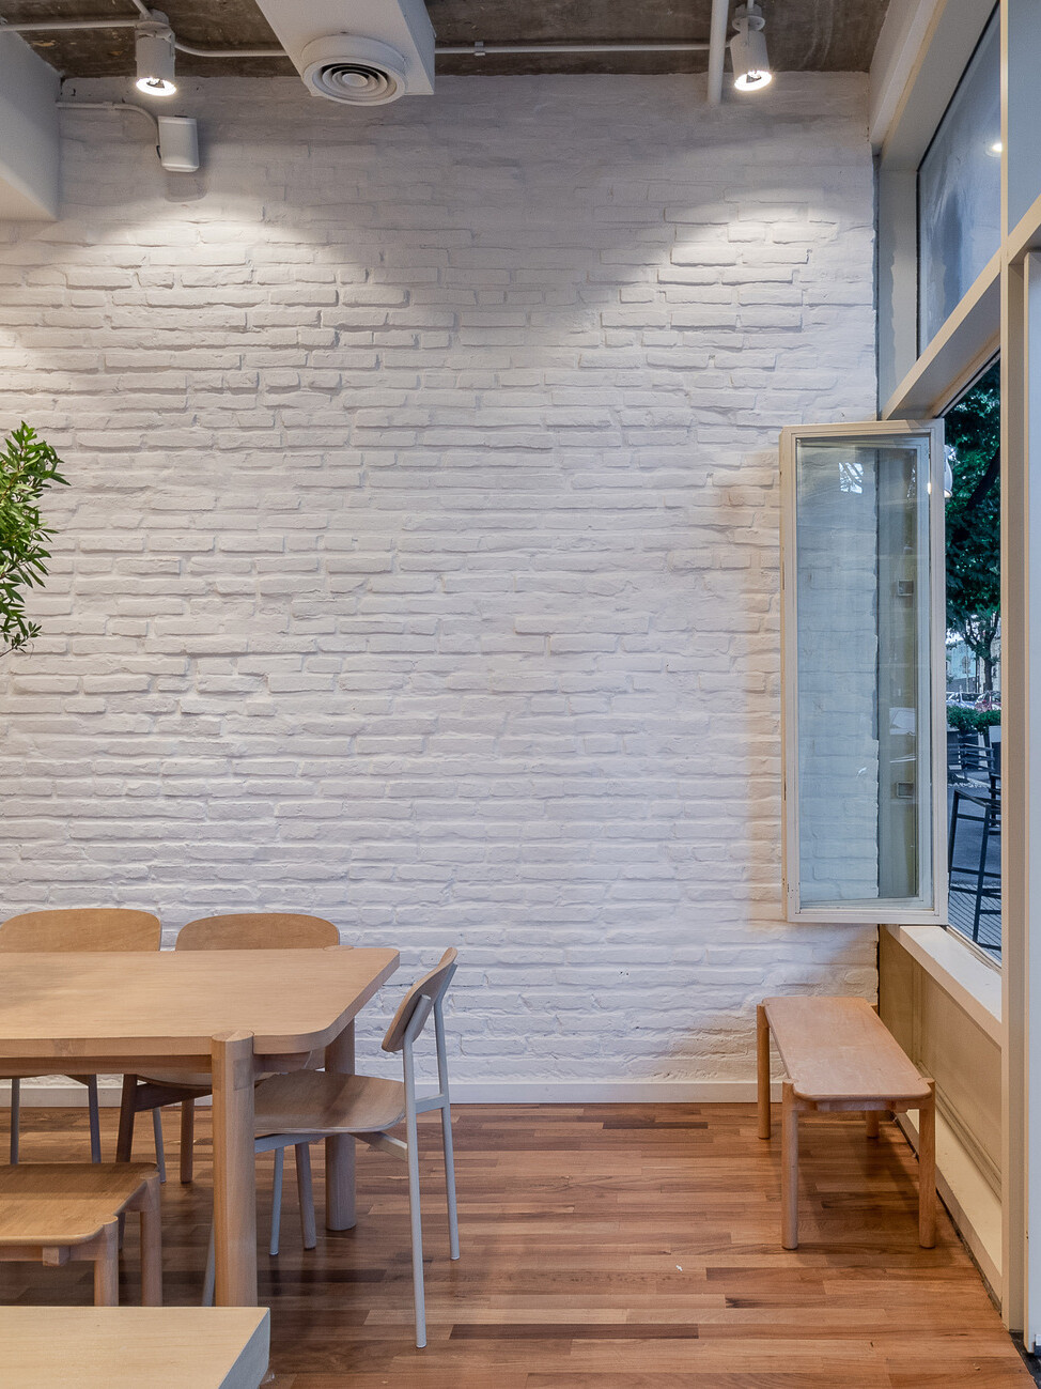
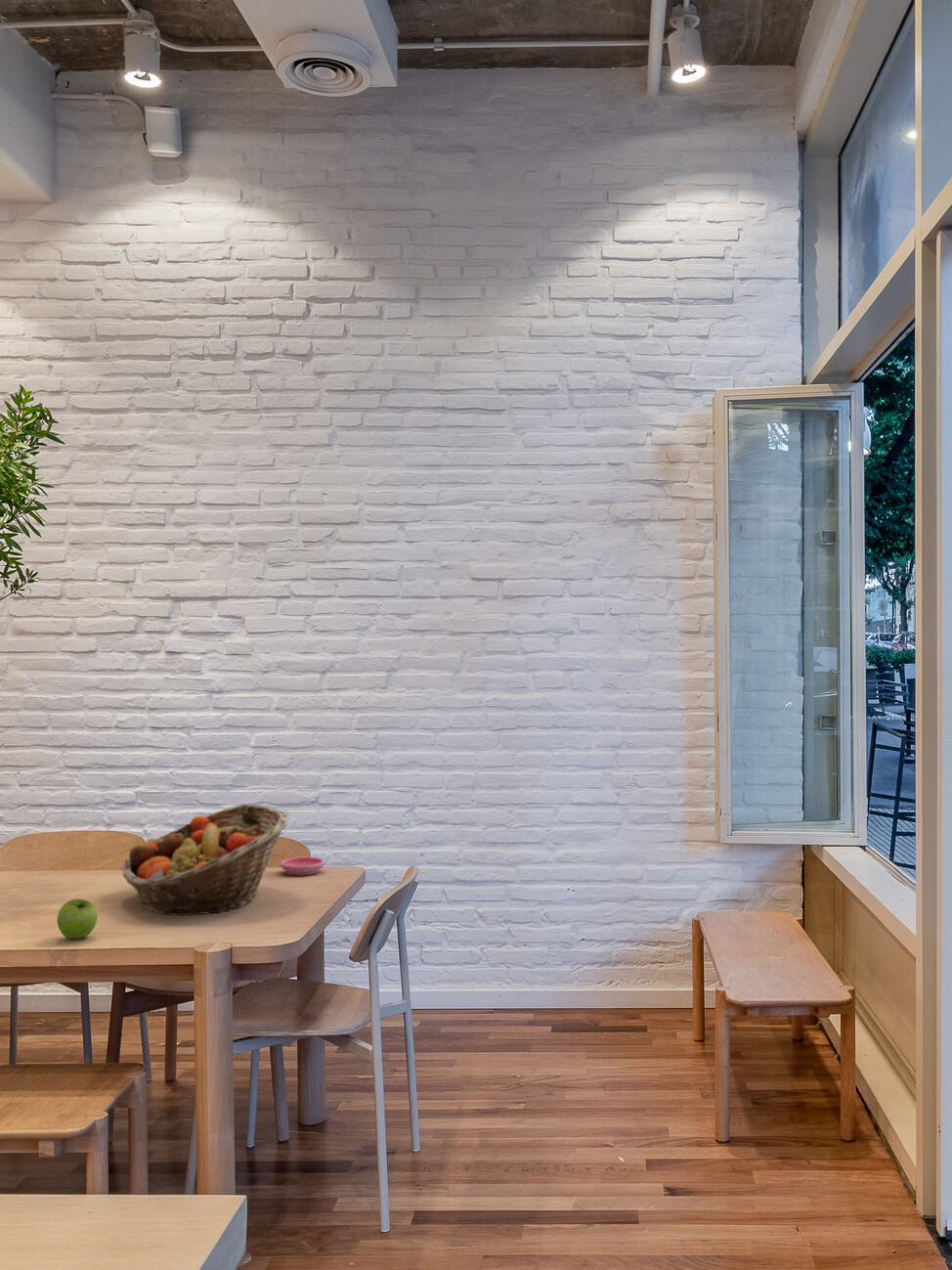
+ saucer (302, 866)
+ fruit (77, 918)
+ fruit basket (206, 856)
